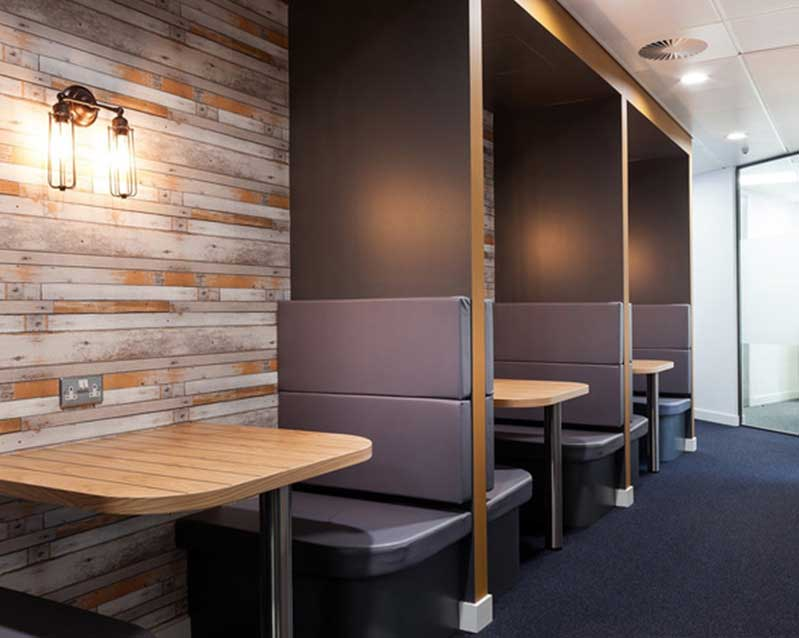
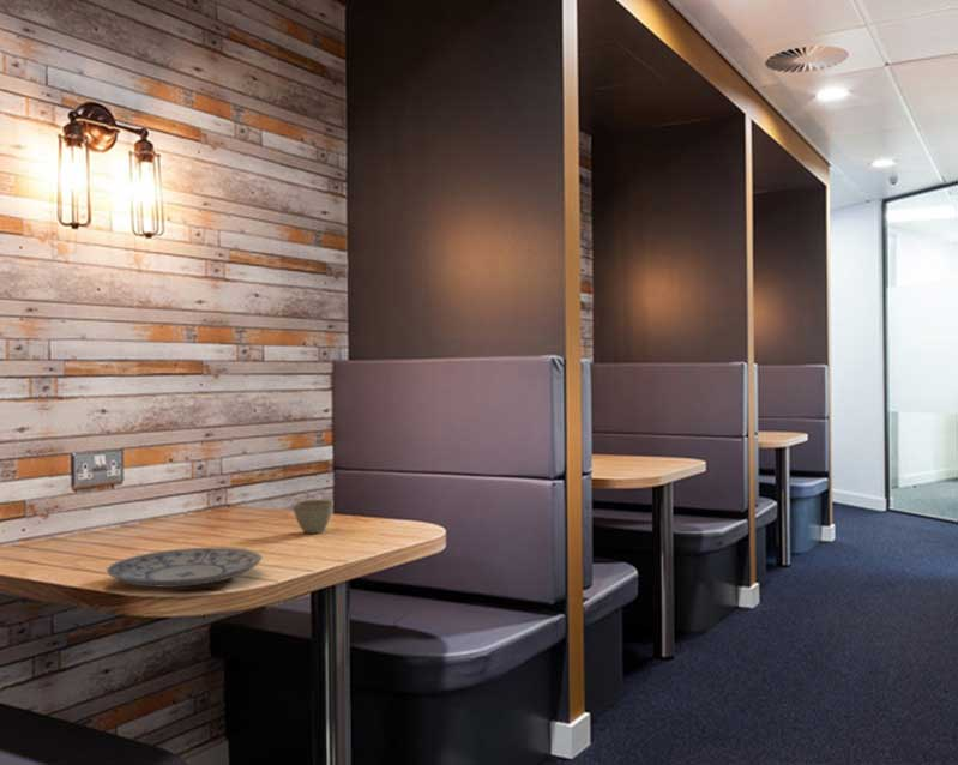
+ flower pot (313, 517)
+ plate (186, 570)
